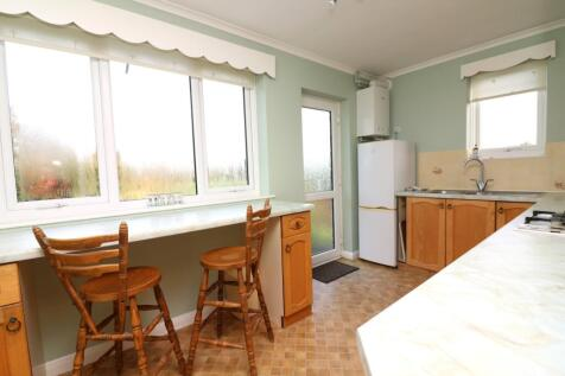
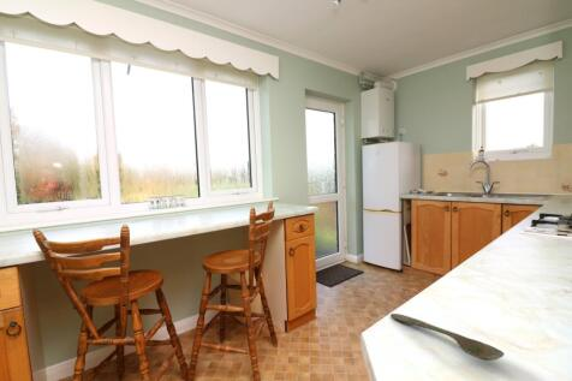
+ spoon (437, 331)
